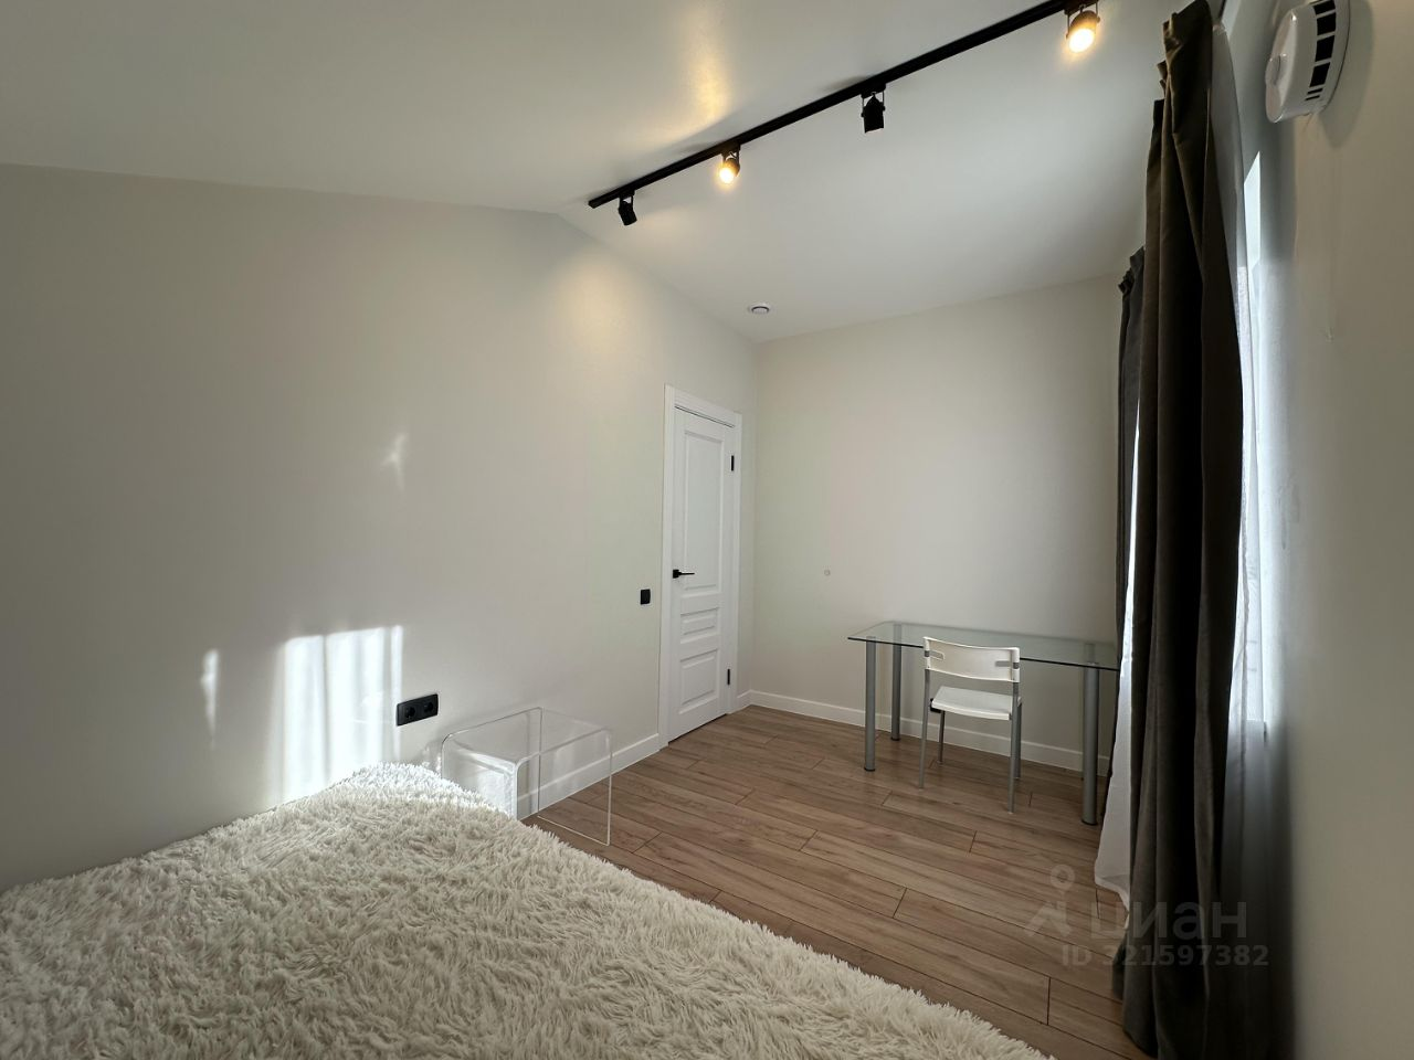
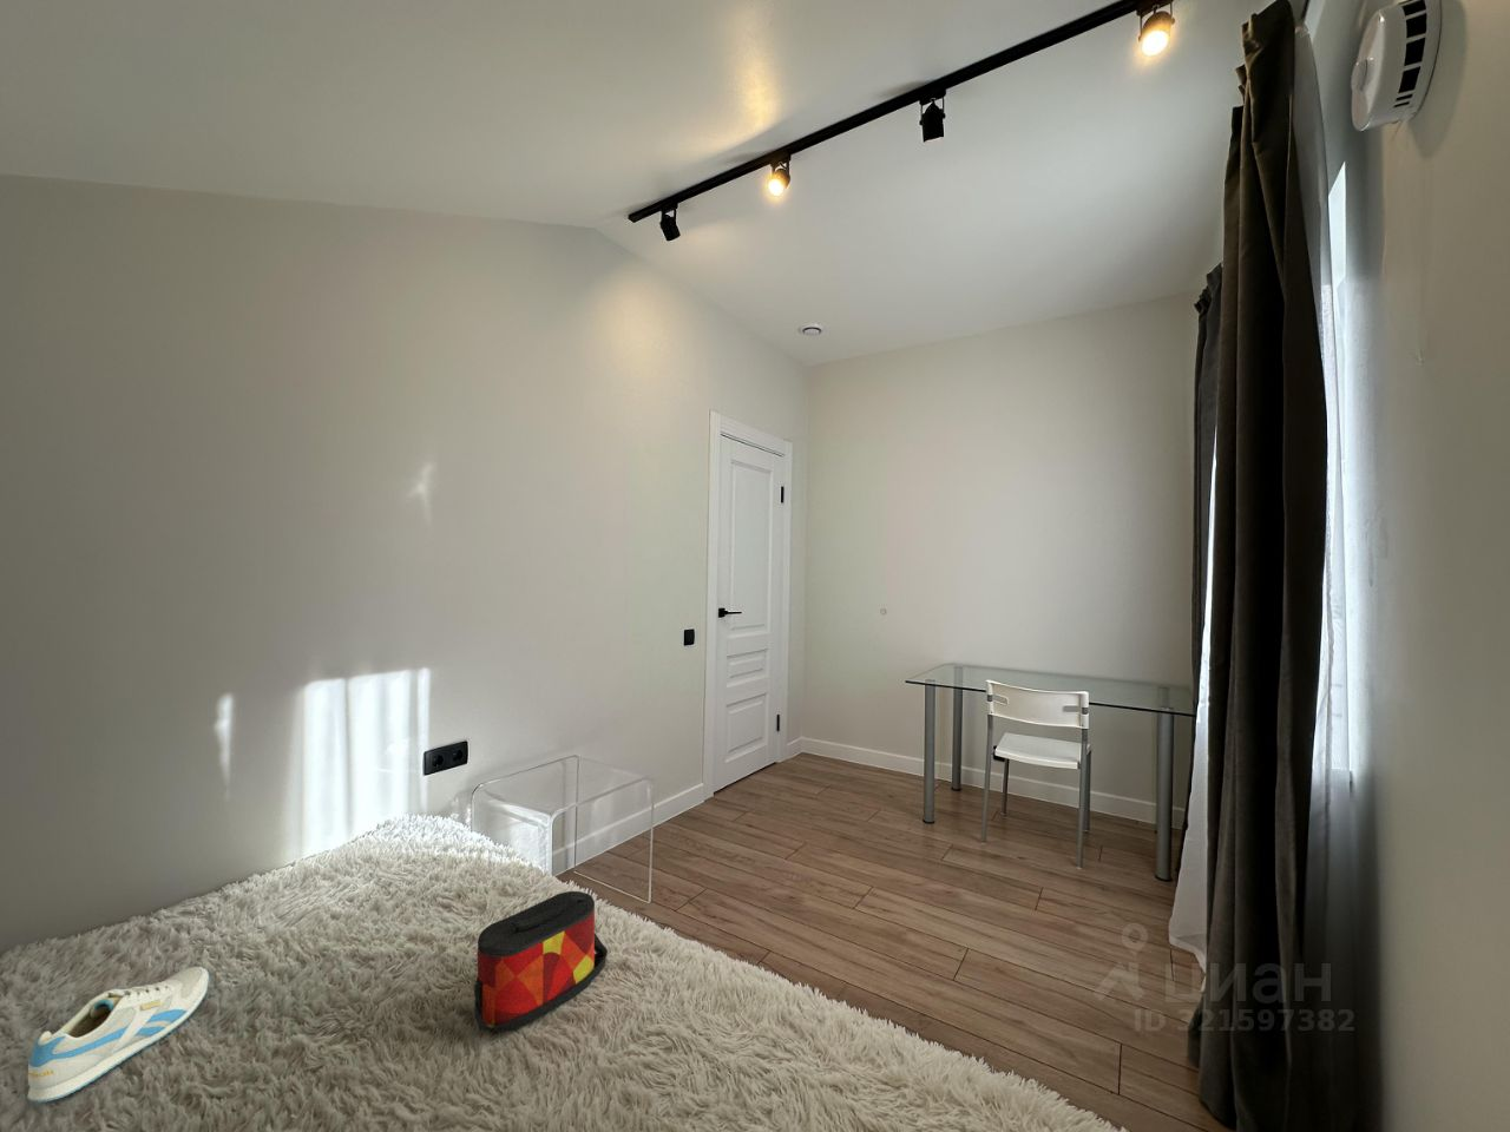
+ sneaker (127, 1013)
+ bag (542, 950)
